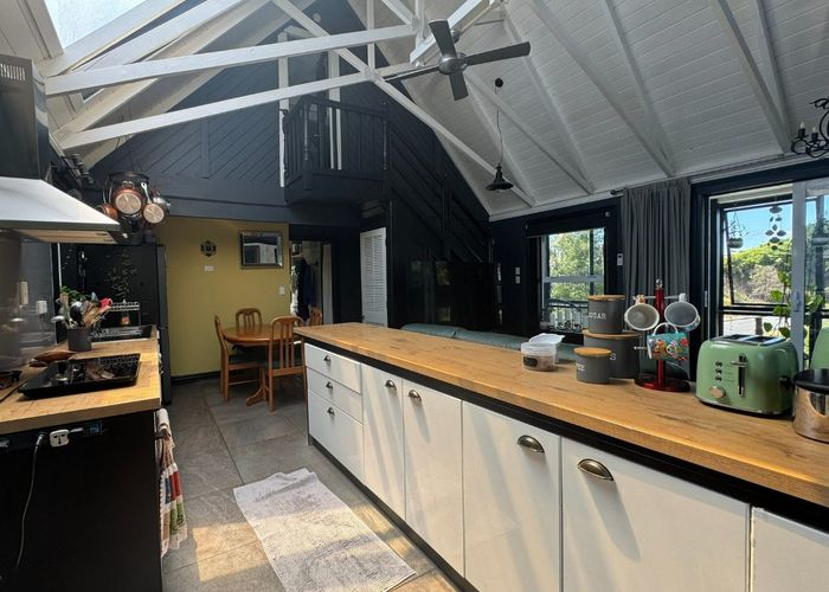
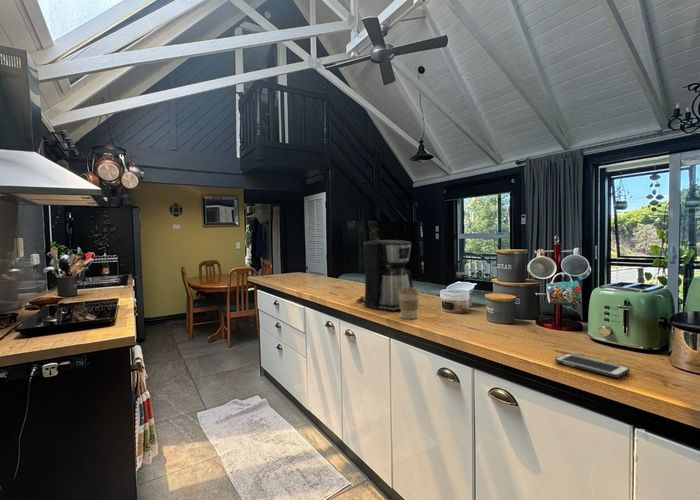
+ coffee cup (409, 302)
+ cell phone (590, 364)
+ coffee maker (386, 272)
